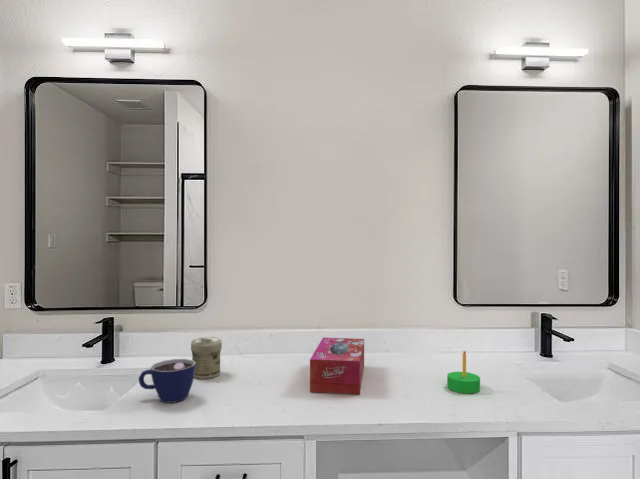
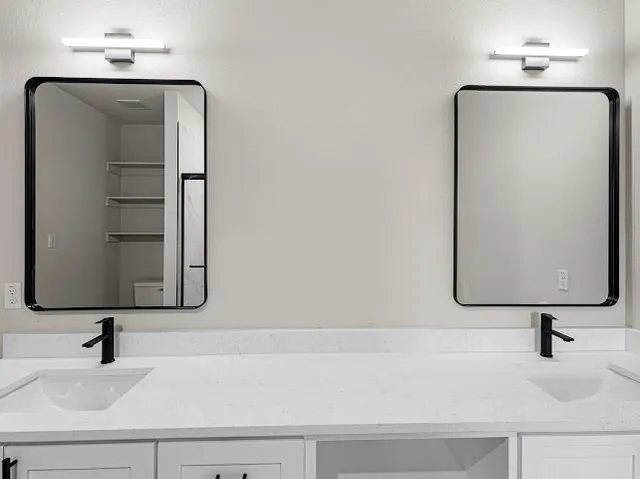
- jar (206, 357)
- cup (166, 380)
- candle (463, 368)
- tissue box (339, 362)
